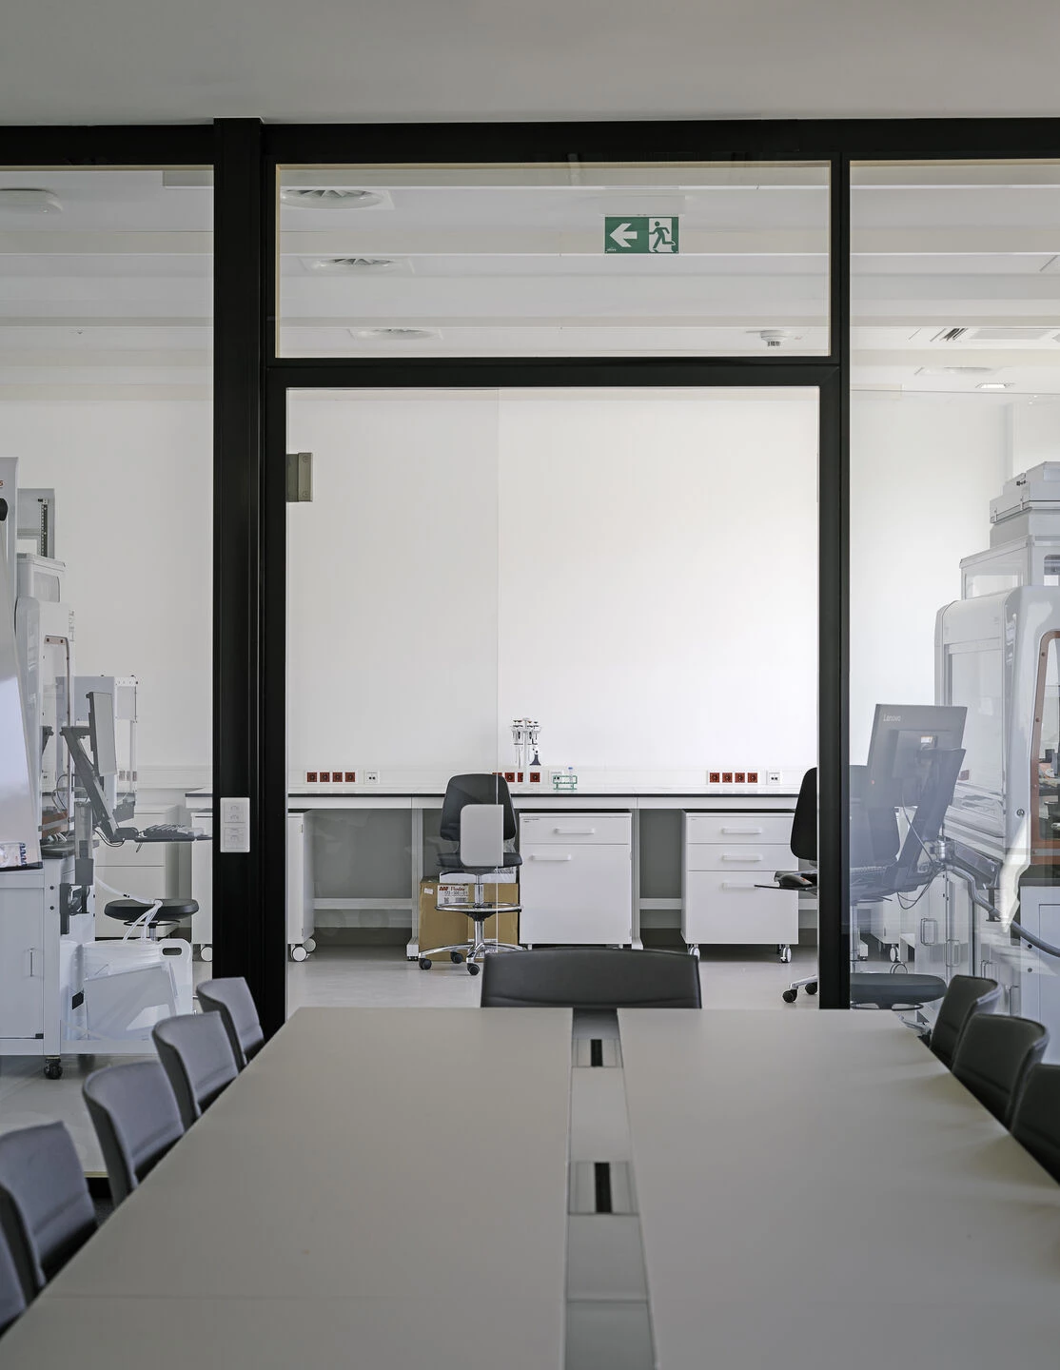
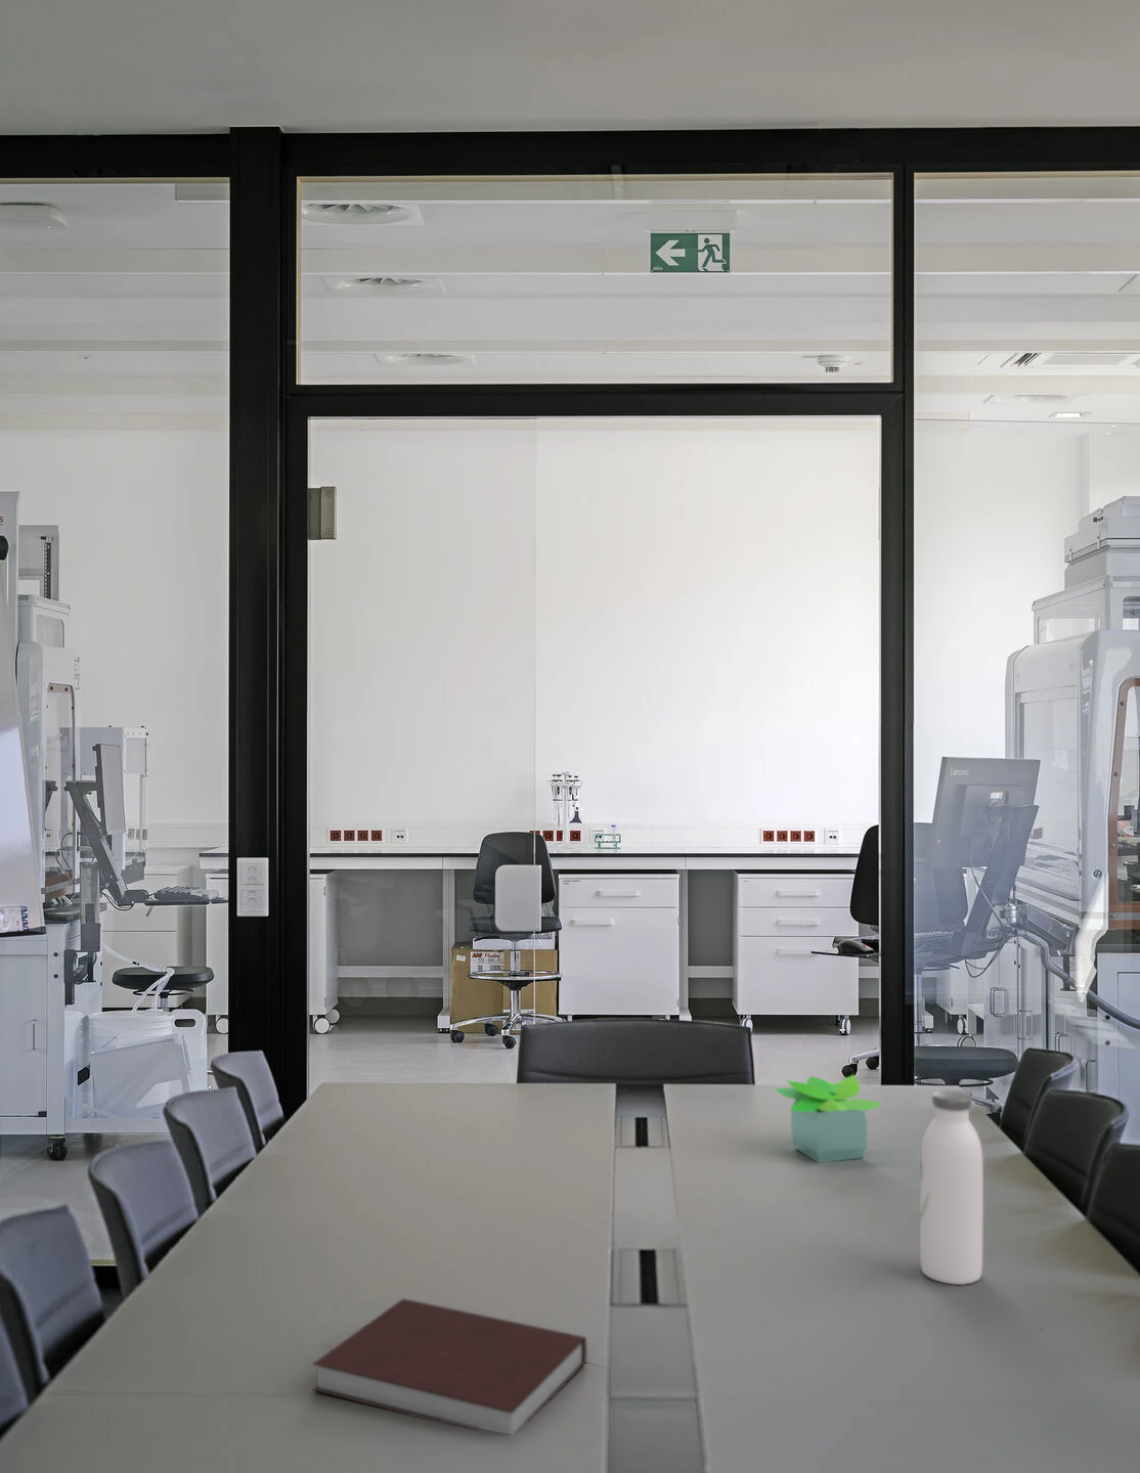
+ potted plant (824, 1116)
+ notebook (452, 1363)
+ water bottle (951, 1182)
